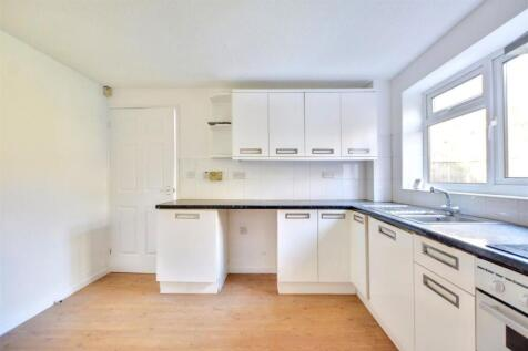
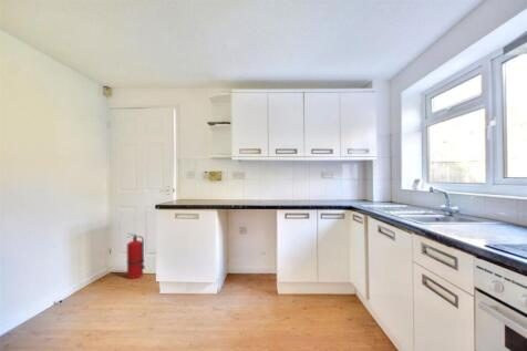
+ fire extinguisher (136, 254)
